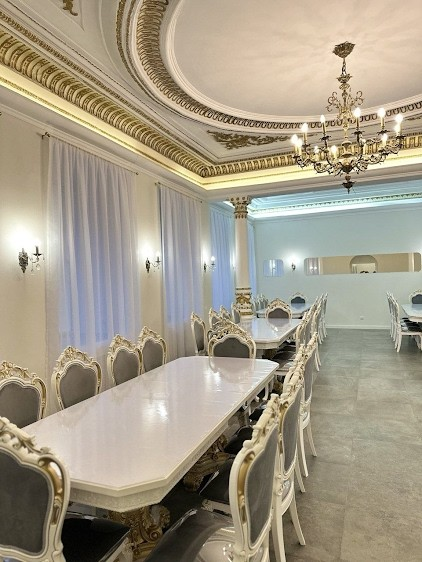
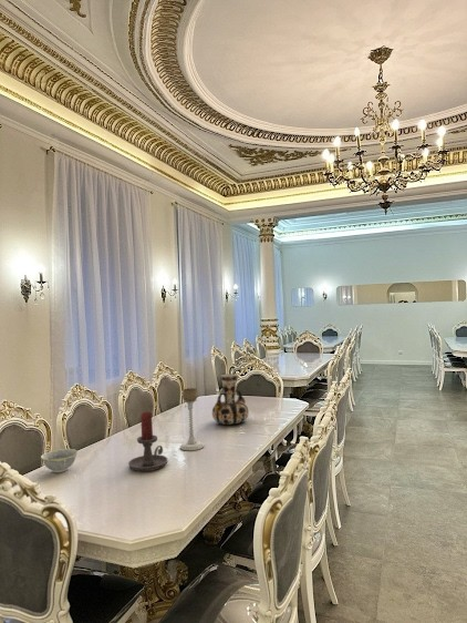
+ bowl (60, 461)
+ candle holder (149, 437)
+ vase (229, 398)
+ candle holder (190, 418)
